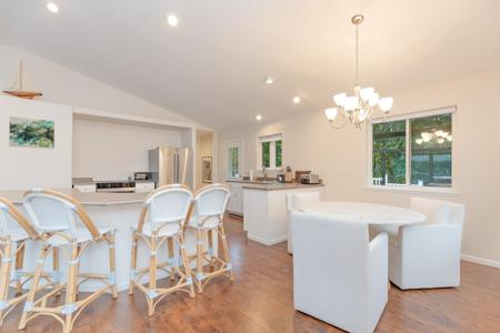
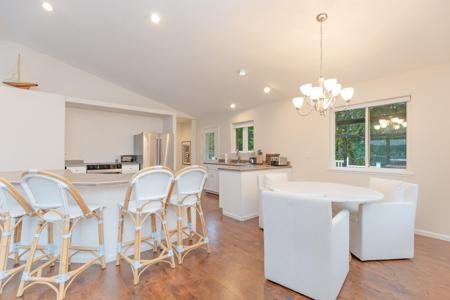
- wall art (32, 133)
